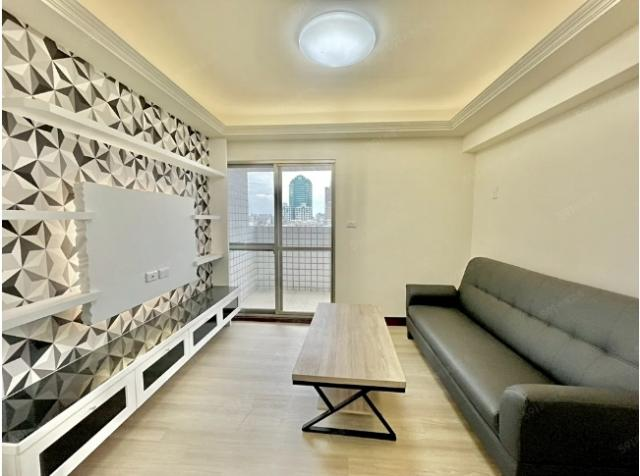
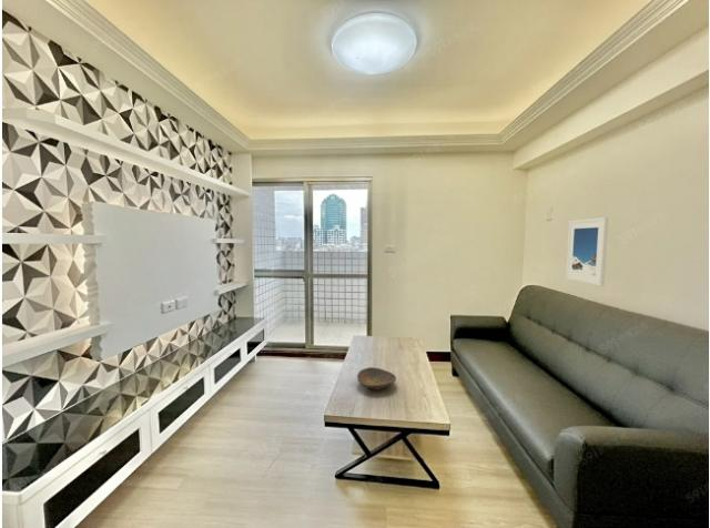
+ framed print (585, 251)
+ decorative bowl (376, 380)
